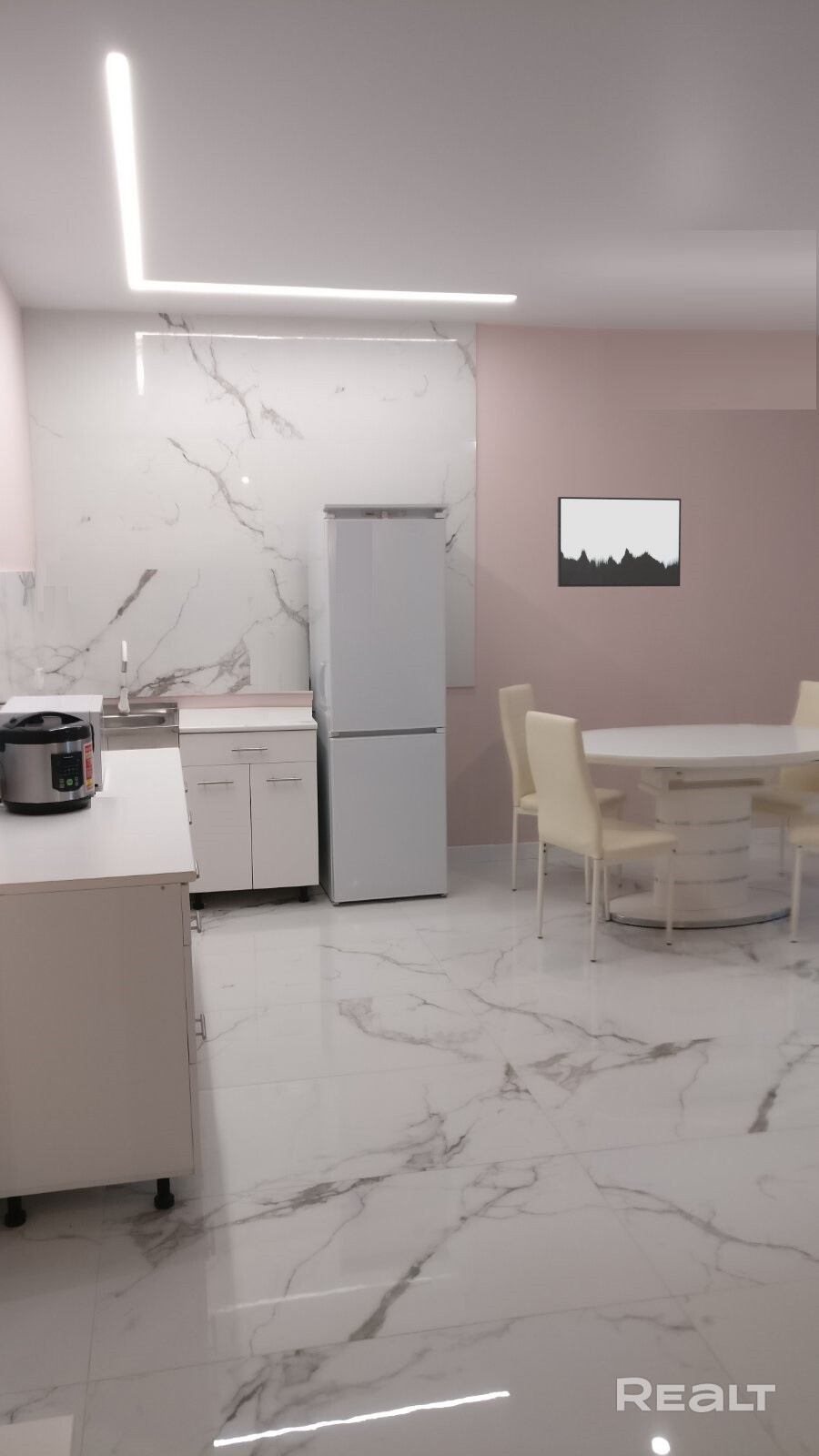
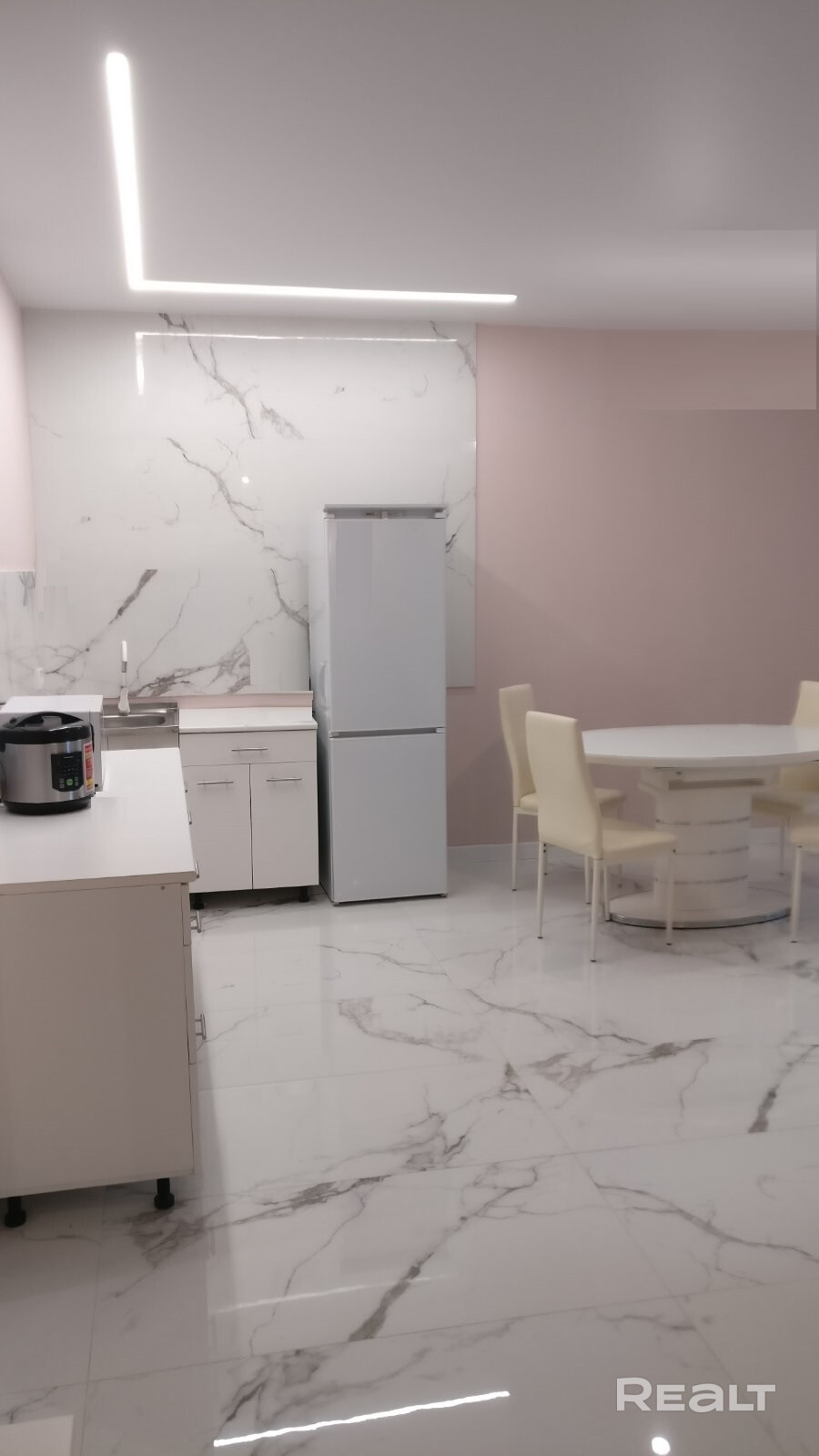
- wall art (619, 542)
